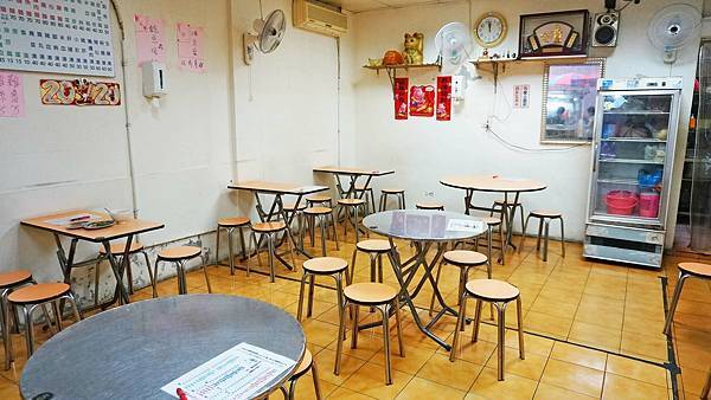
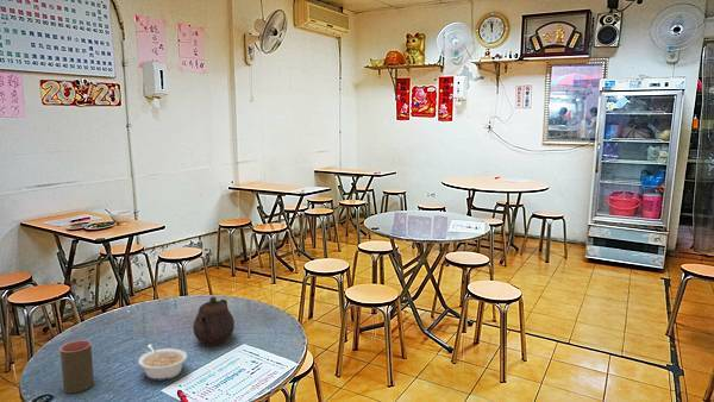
+ teapot (214, 318)
+ cup (77, 365)
+ legume (161, 363)
